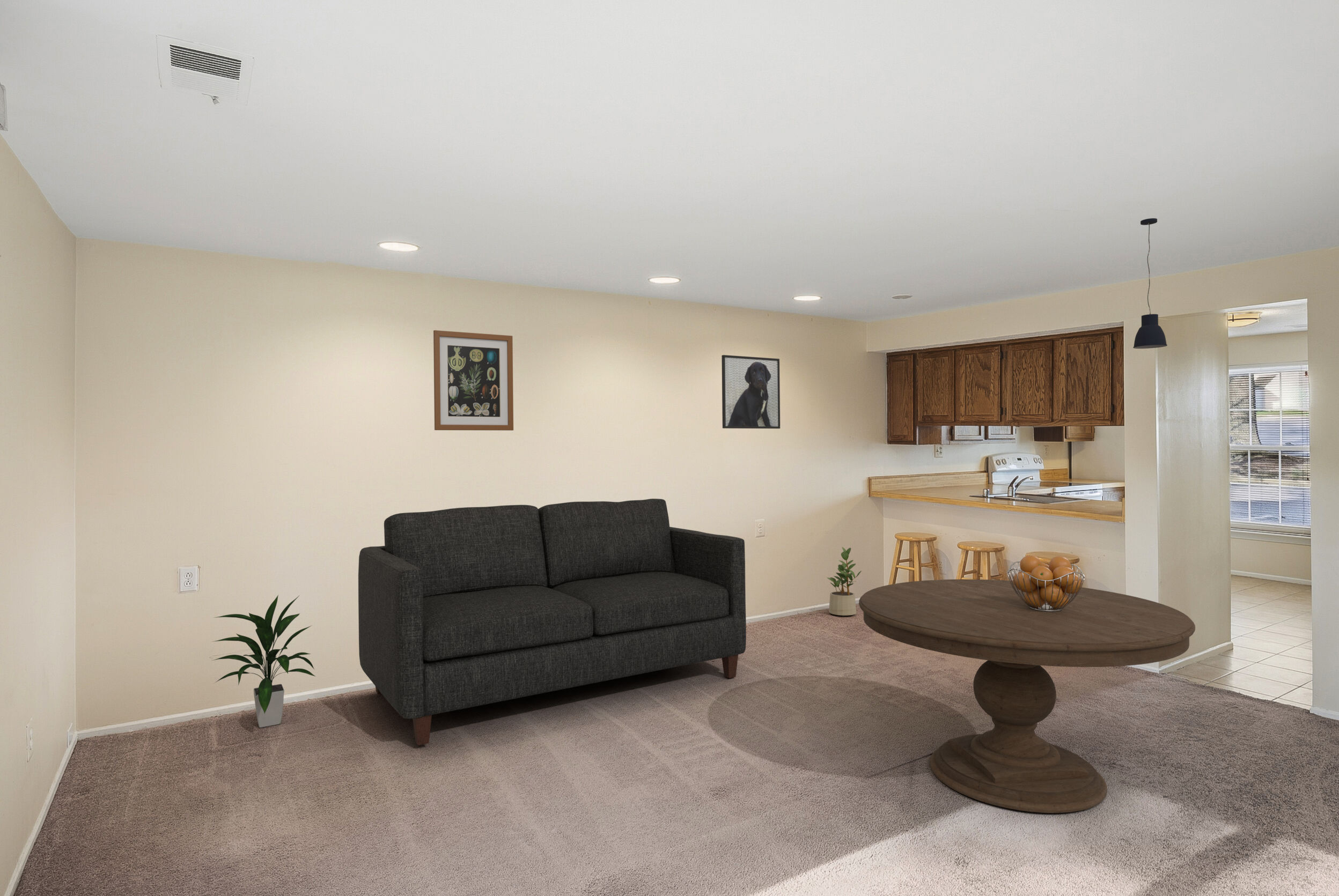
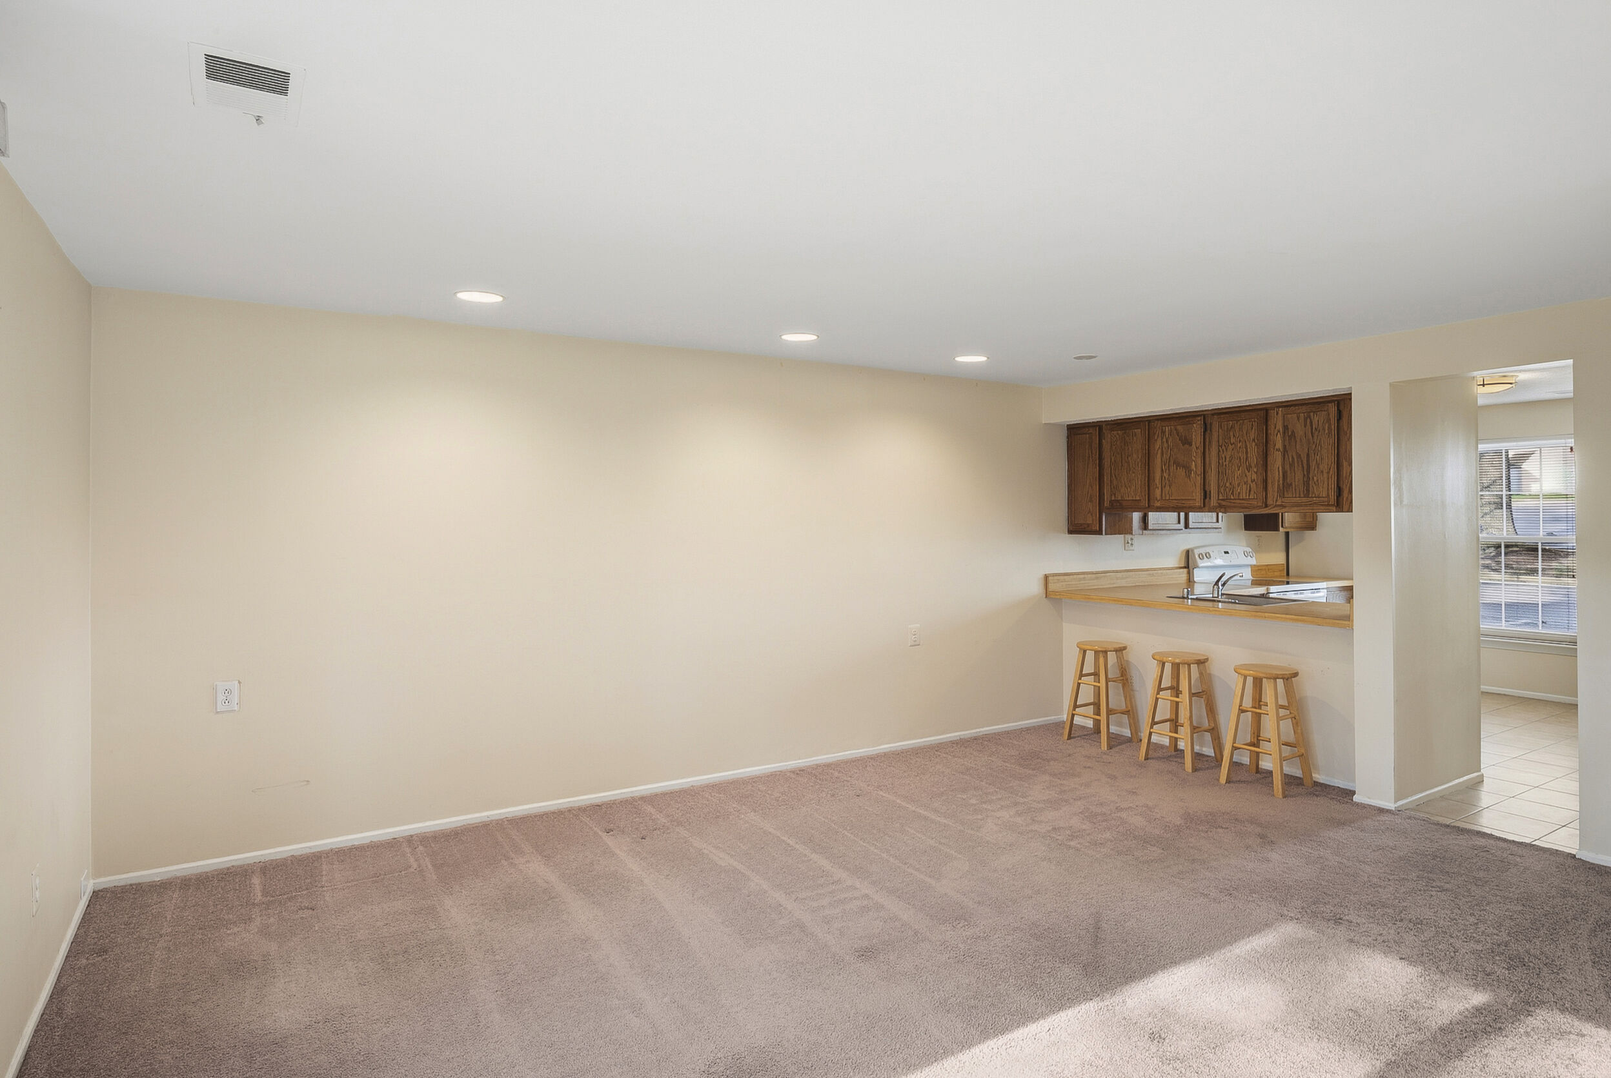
- indoor plant (266, 661)
- dining table (1013, 690)
- fruit basket (1045, 582)
- potted plant (841, 580)
- wall art (474, 381)
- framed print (752, 393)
- pendant light (1149, 283)
- sofa (558, 595)
